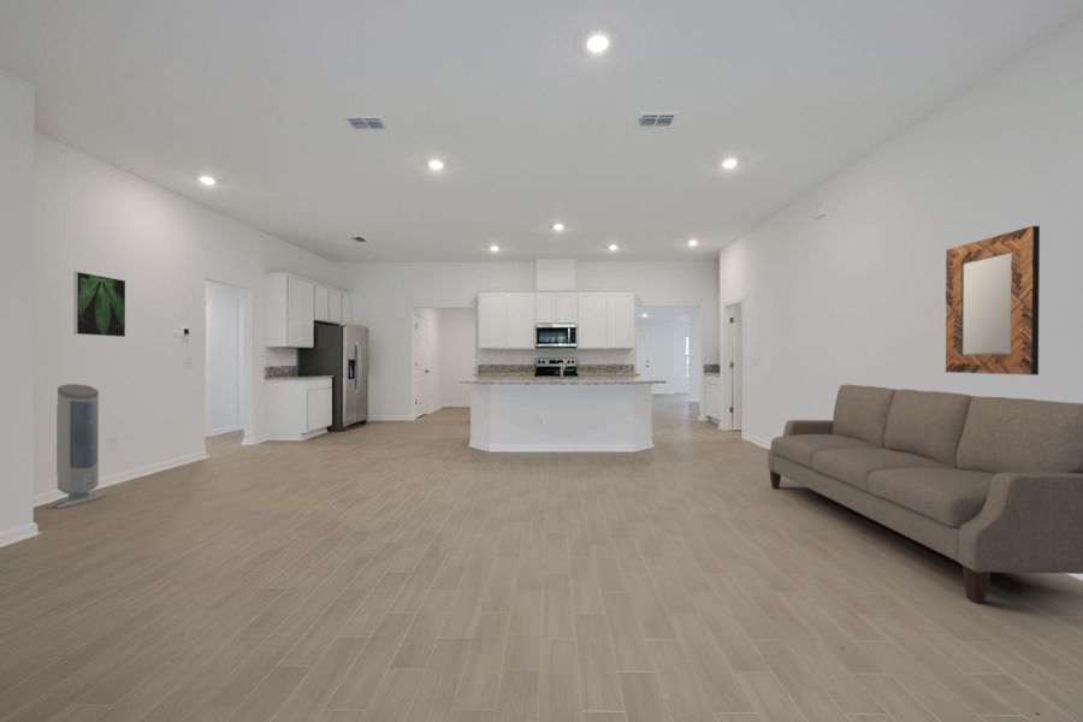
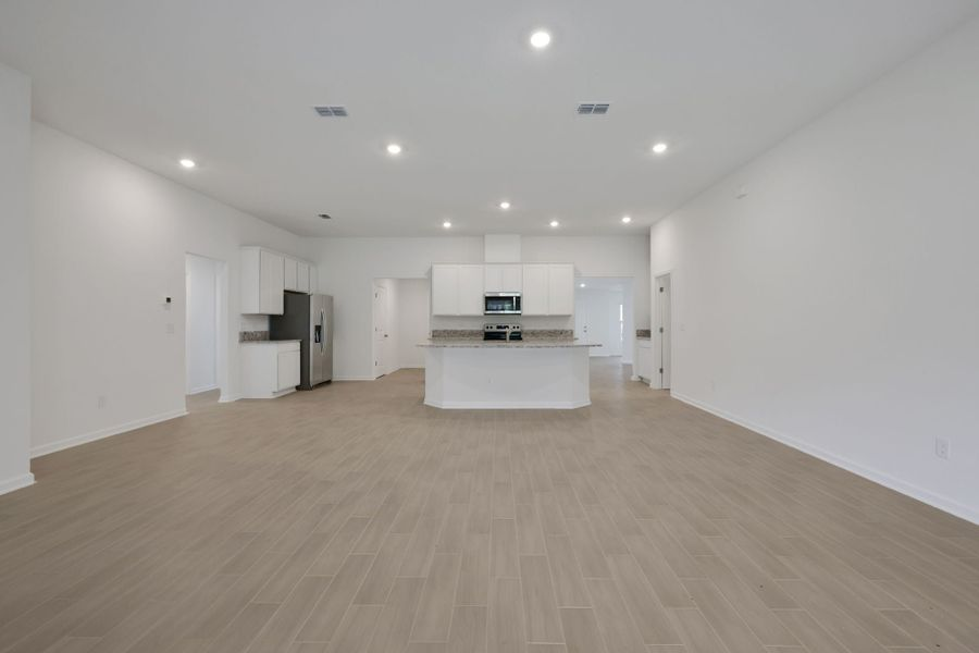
- sofa (895, 458)
- air purifier (77, 442)
- home mirror (987, 306)
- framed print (100, 306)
